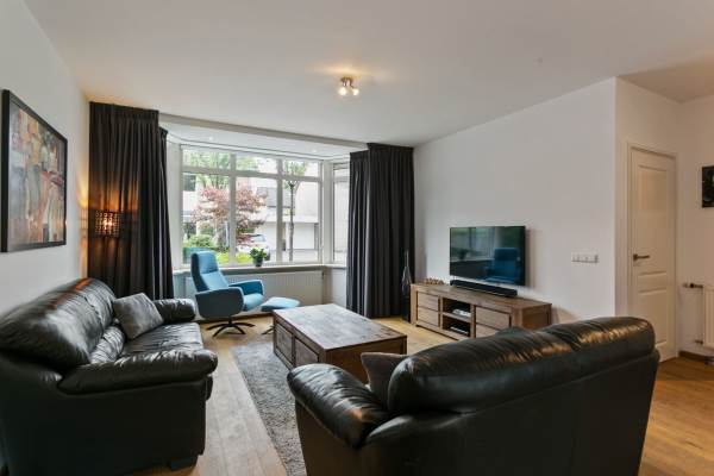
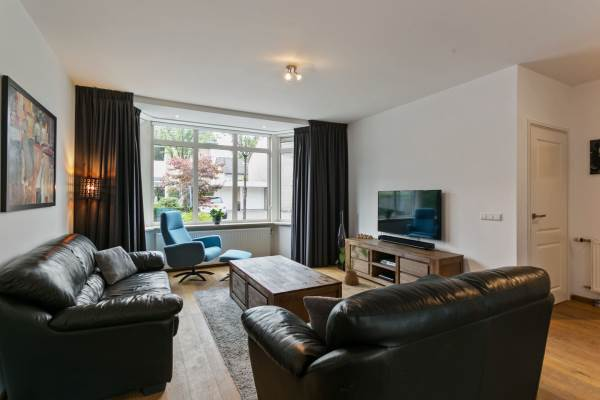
+ house plant (352, 264)
